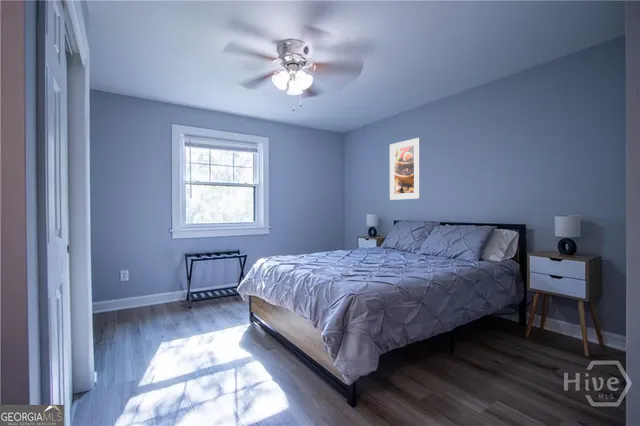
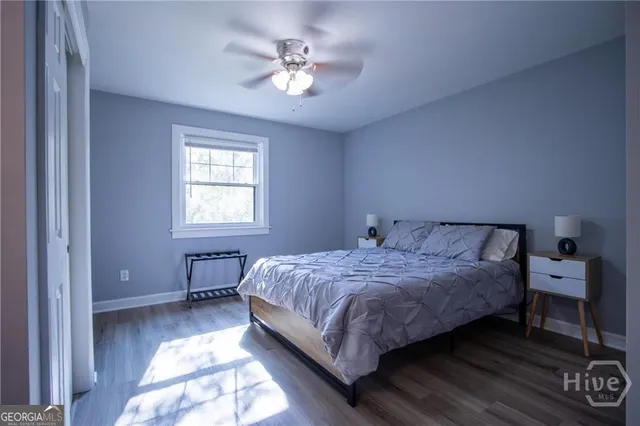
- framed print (404, 170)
